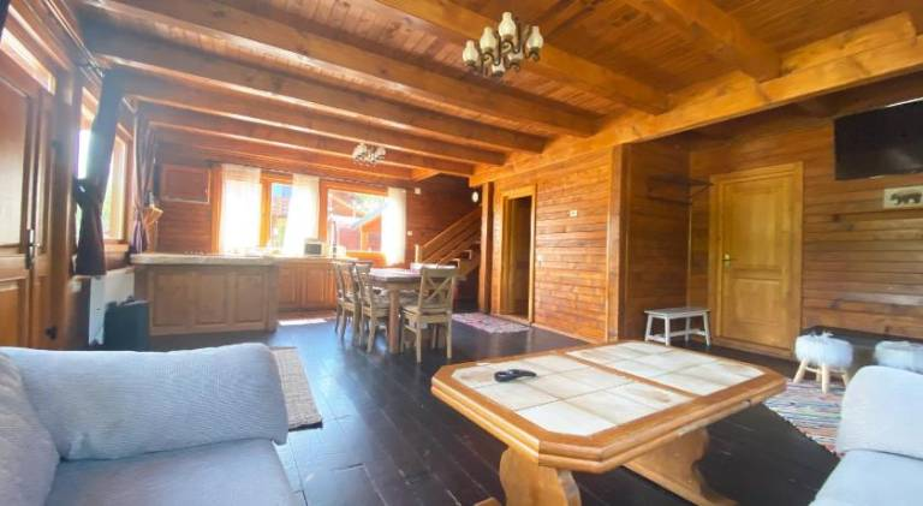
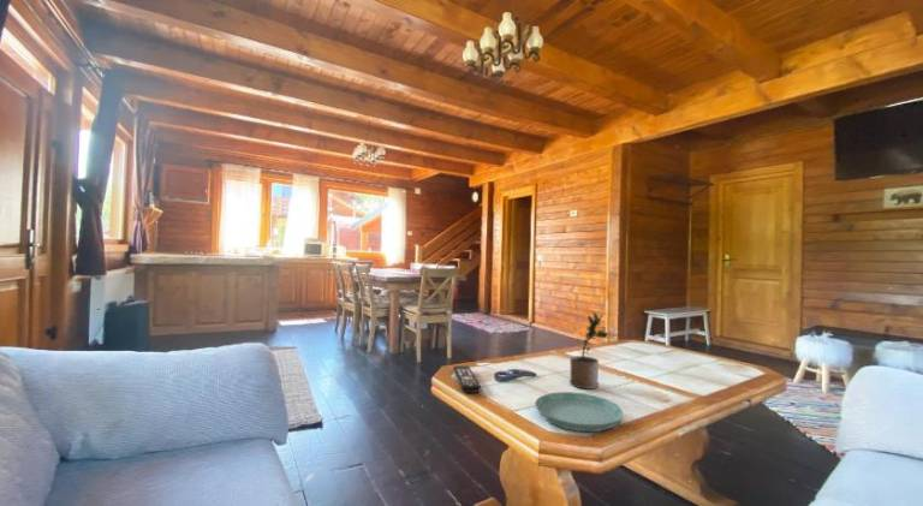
+ remote control (465, 377)
+ potted plant (589, 349)
+ saucer (577, 411)
